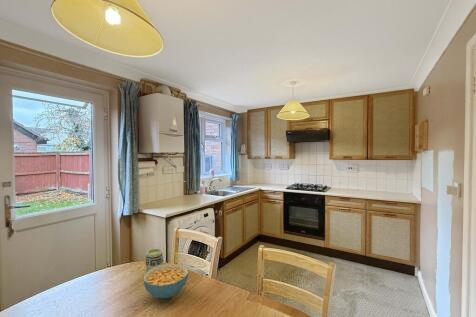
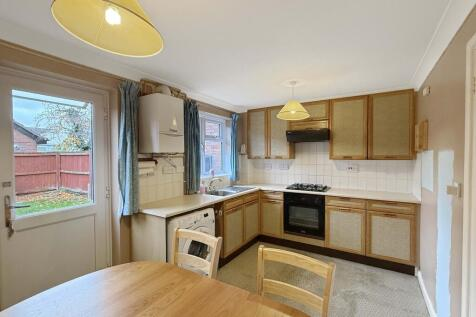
- cereal bowl (166, 284)
- cup (154, 260)
